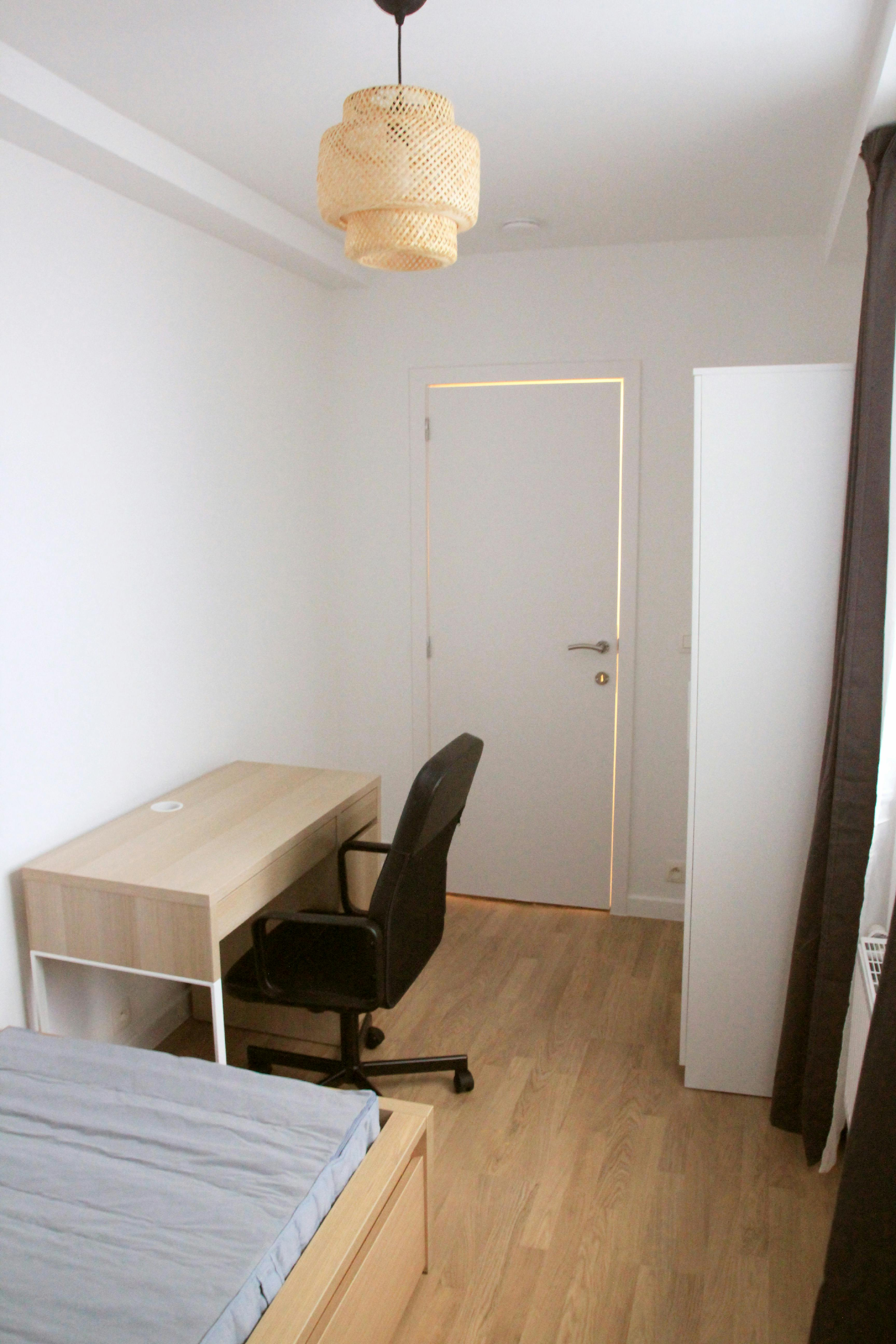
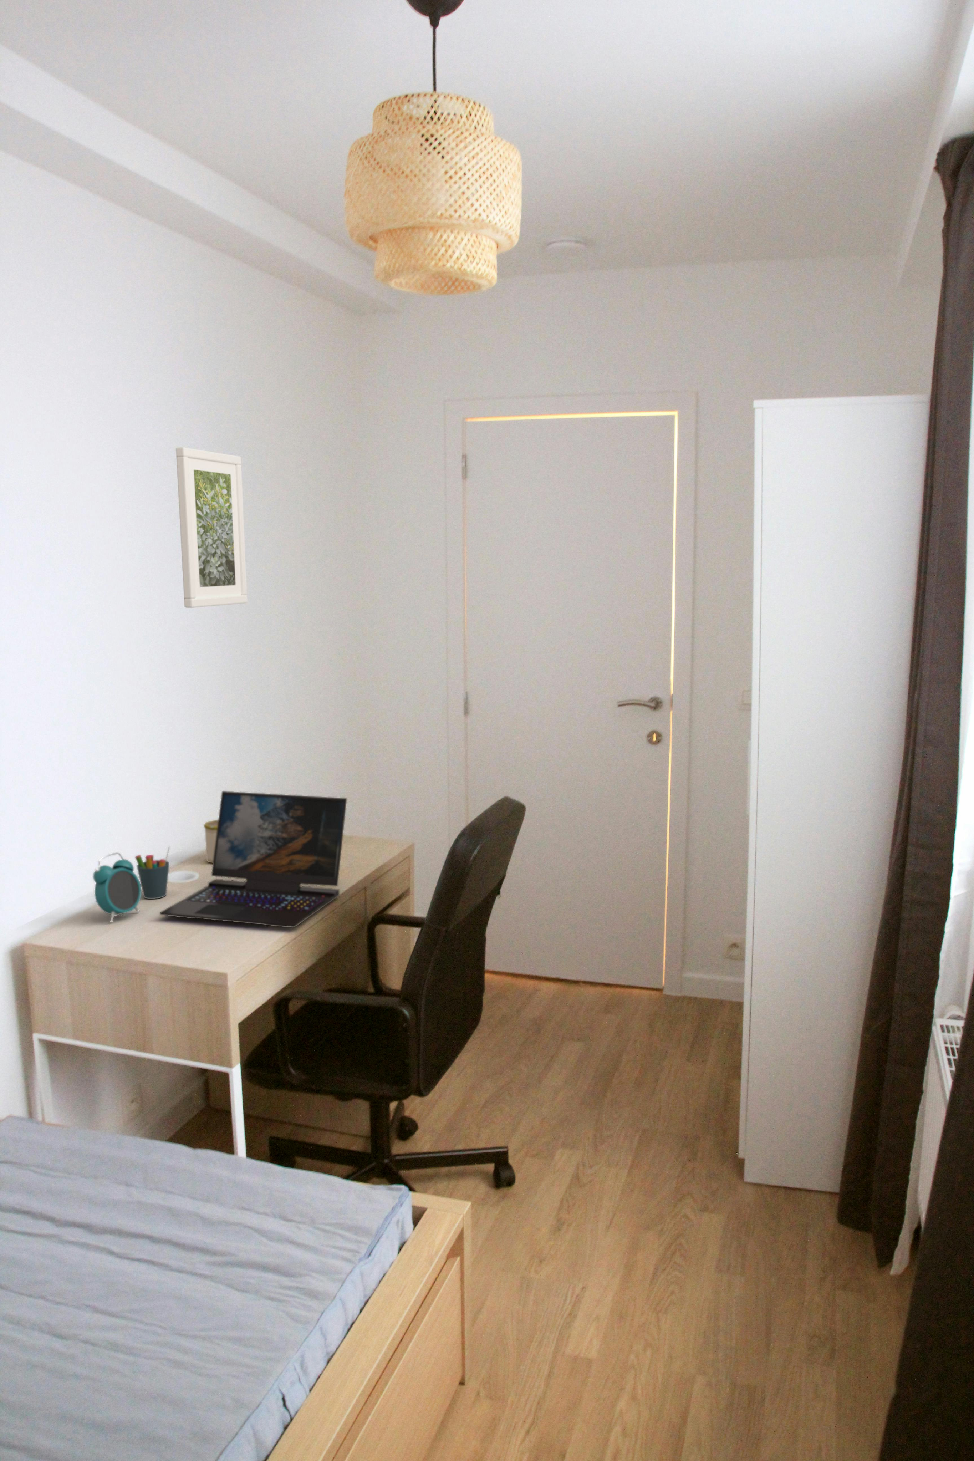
+ pen holder (153, 872)
+ laptop (257, 857)
+ mug (215, 838)
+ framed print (214, 529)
+ alarm clock (116, 886)
